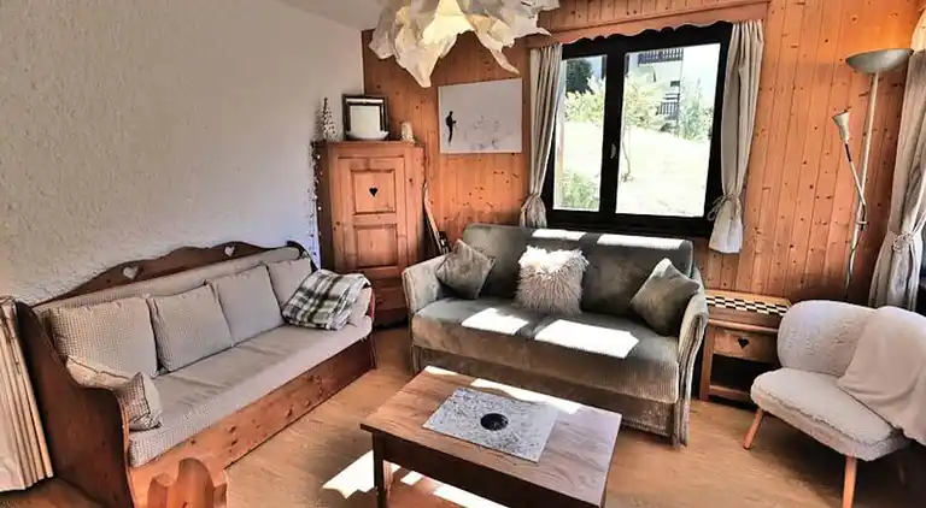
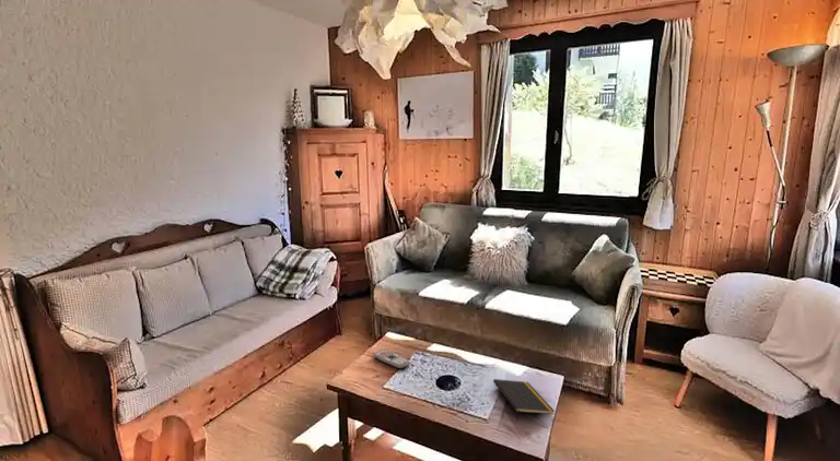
+ notepad (522, 395)
+ remote control (392, 358)
